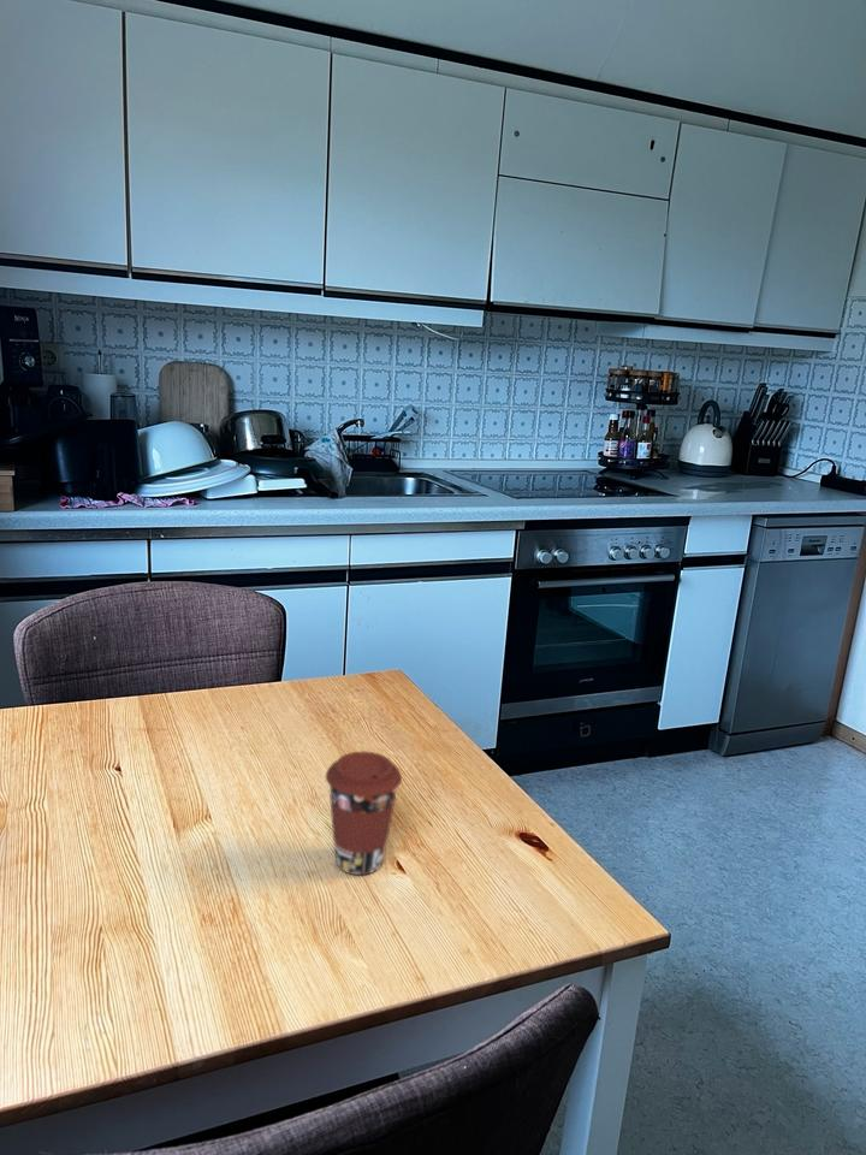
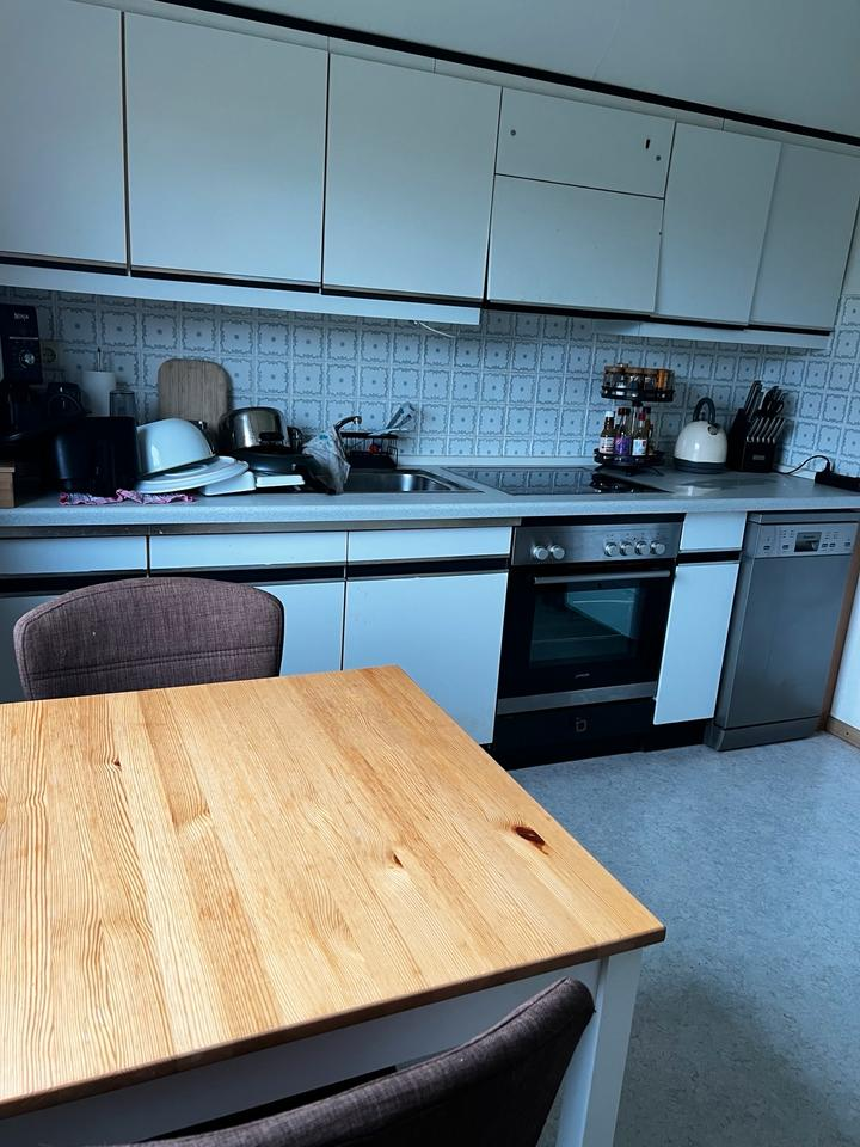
- coffee cup (361, 813)
